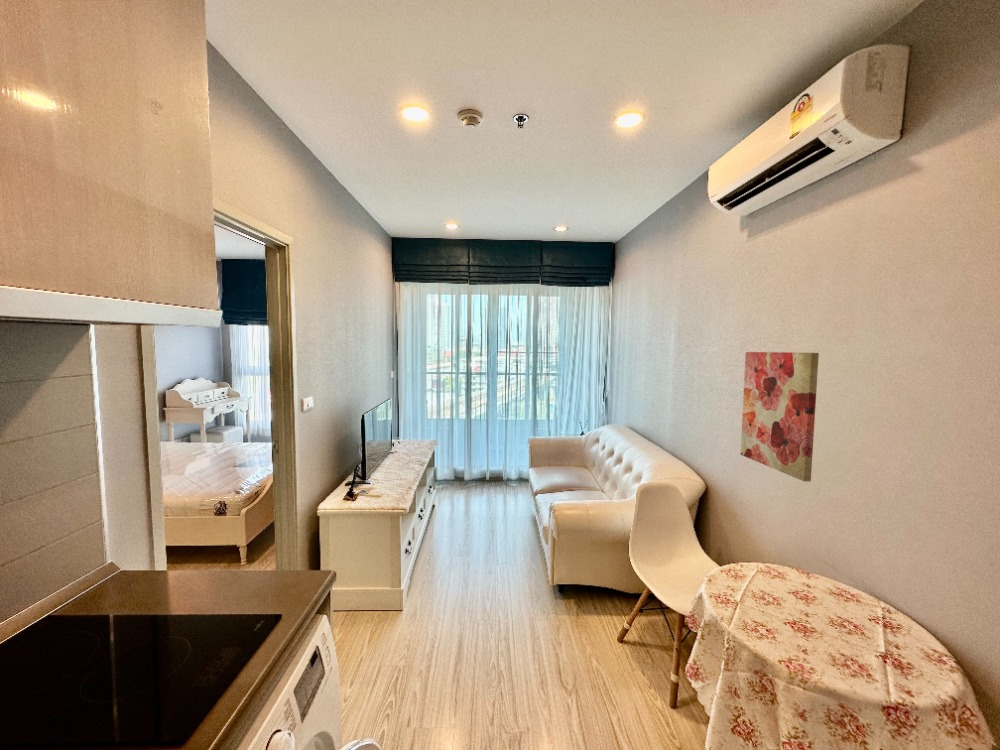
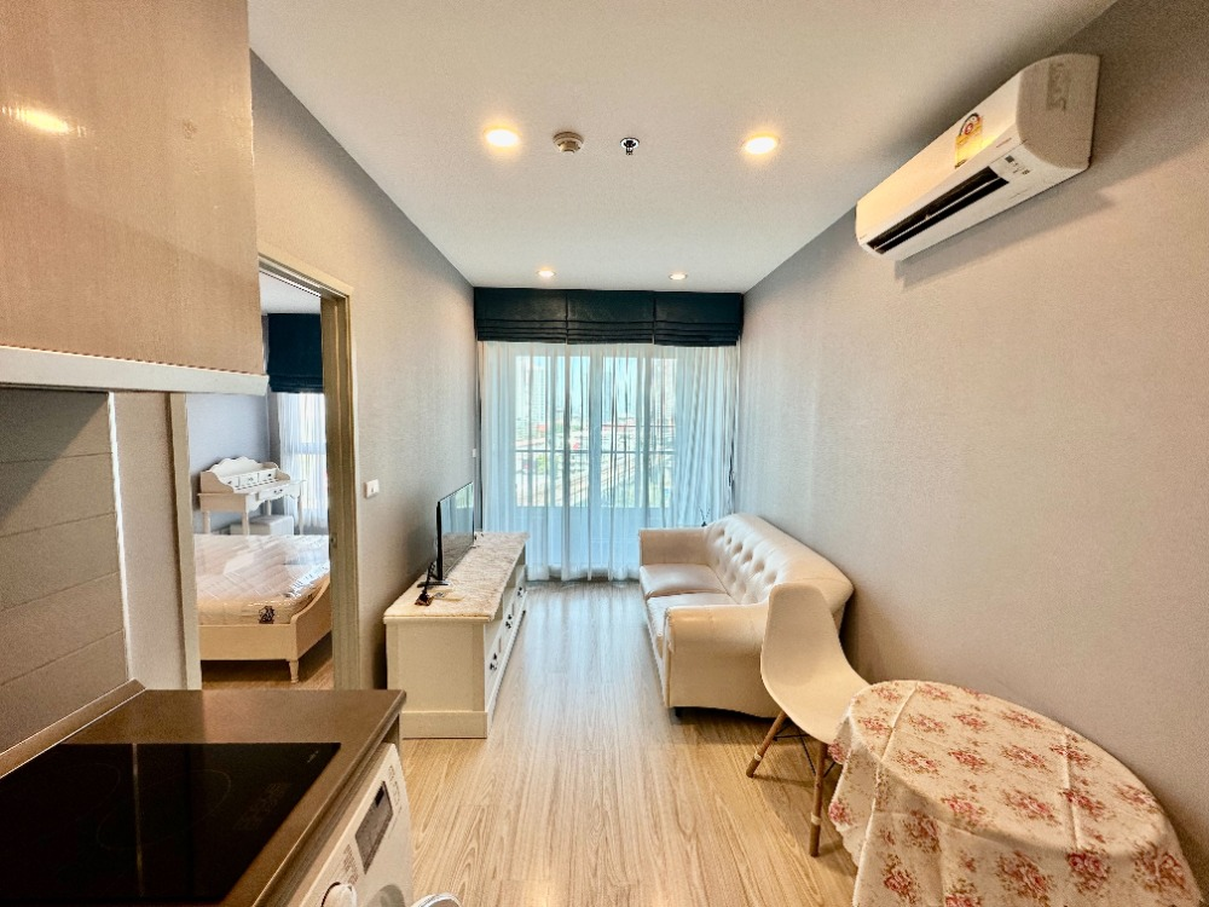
- wall art (774, 410)
